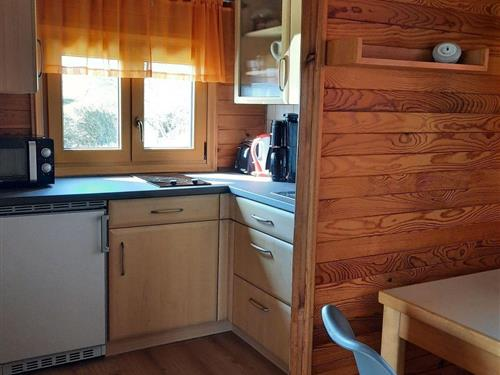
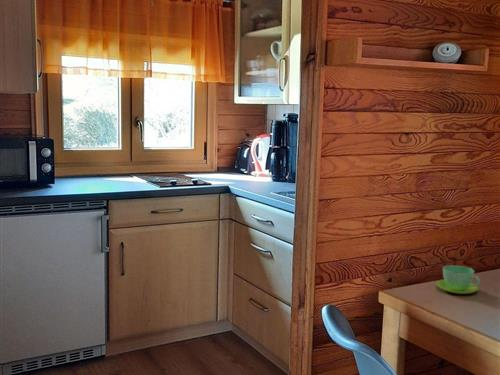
+ cup (458, 279)
